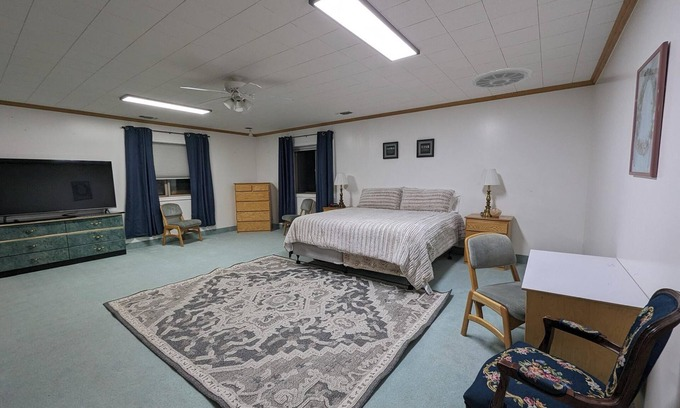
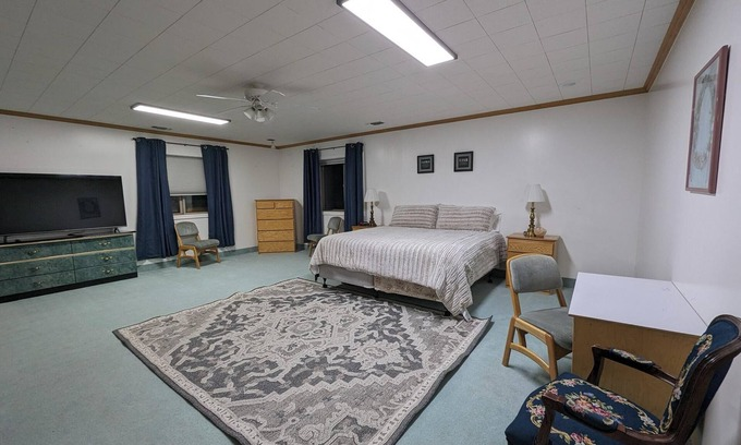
- ceiling vent (499, 80)
